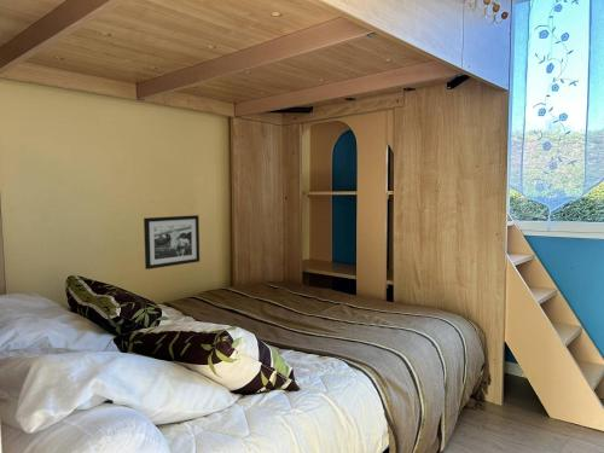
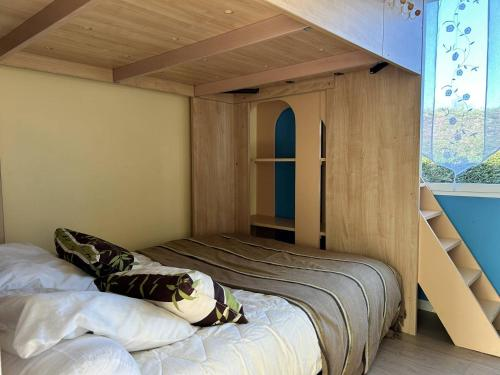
- picture frame (173, 240)
